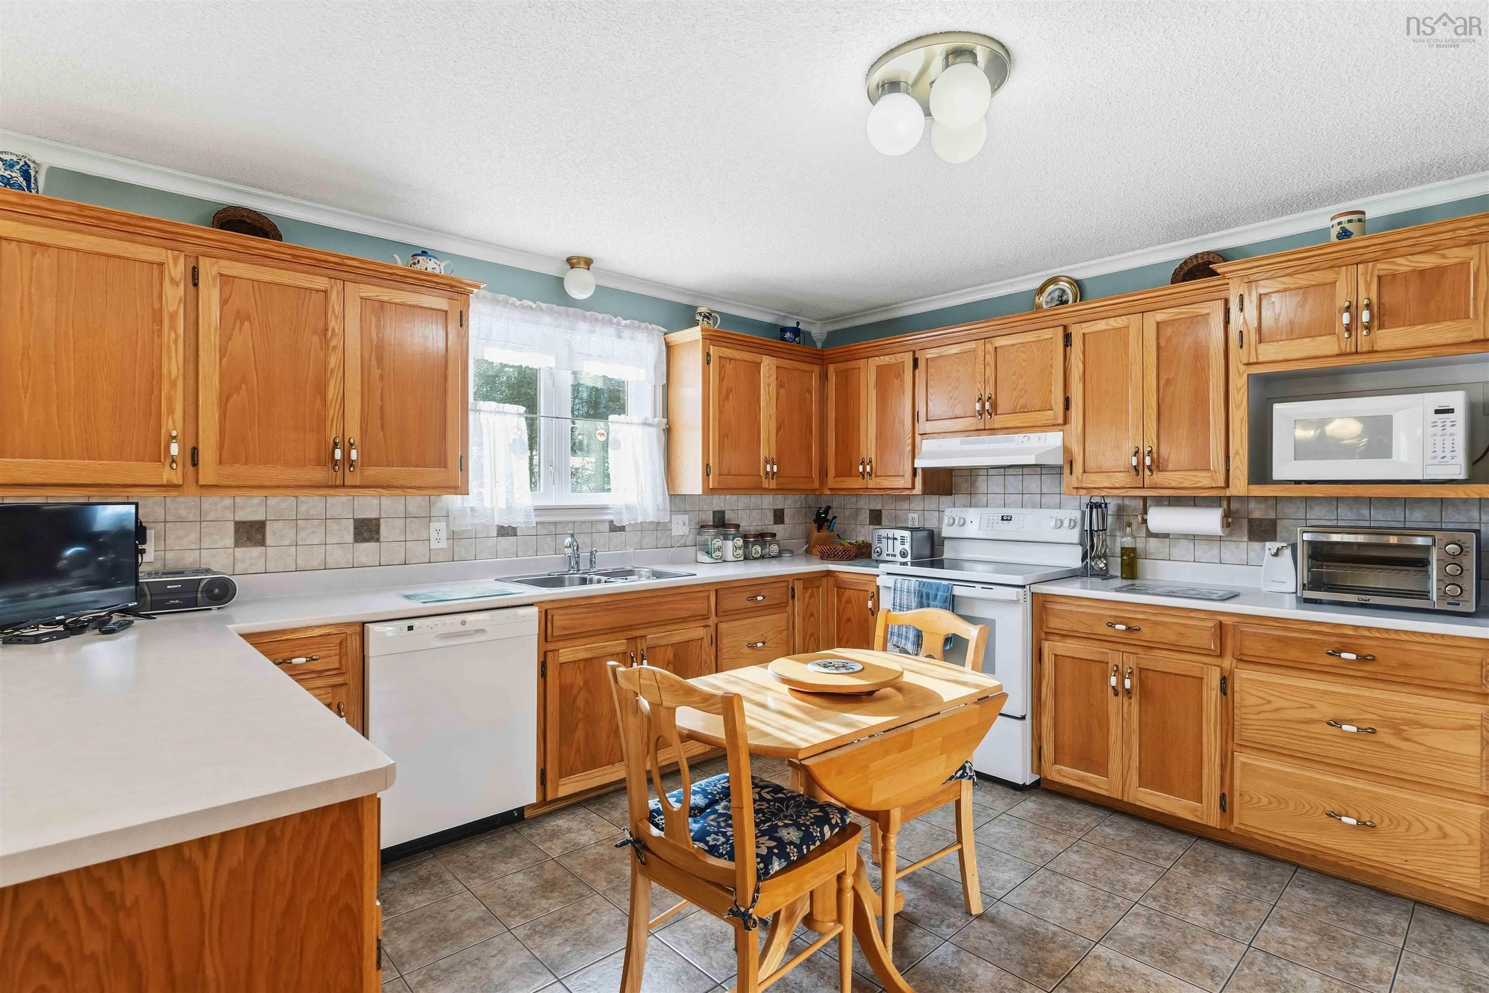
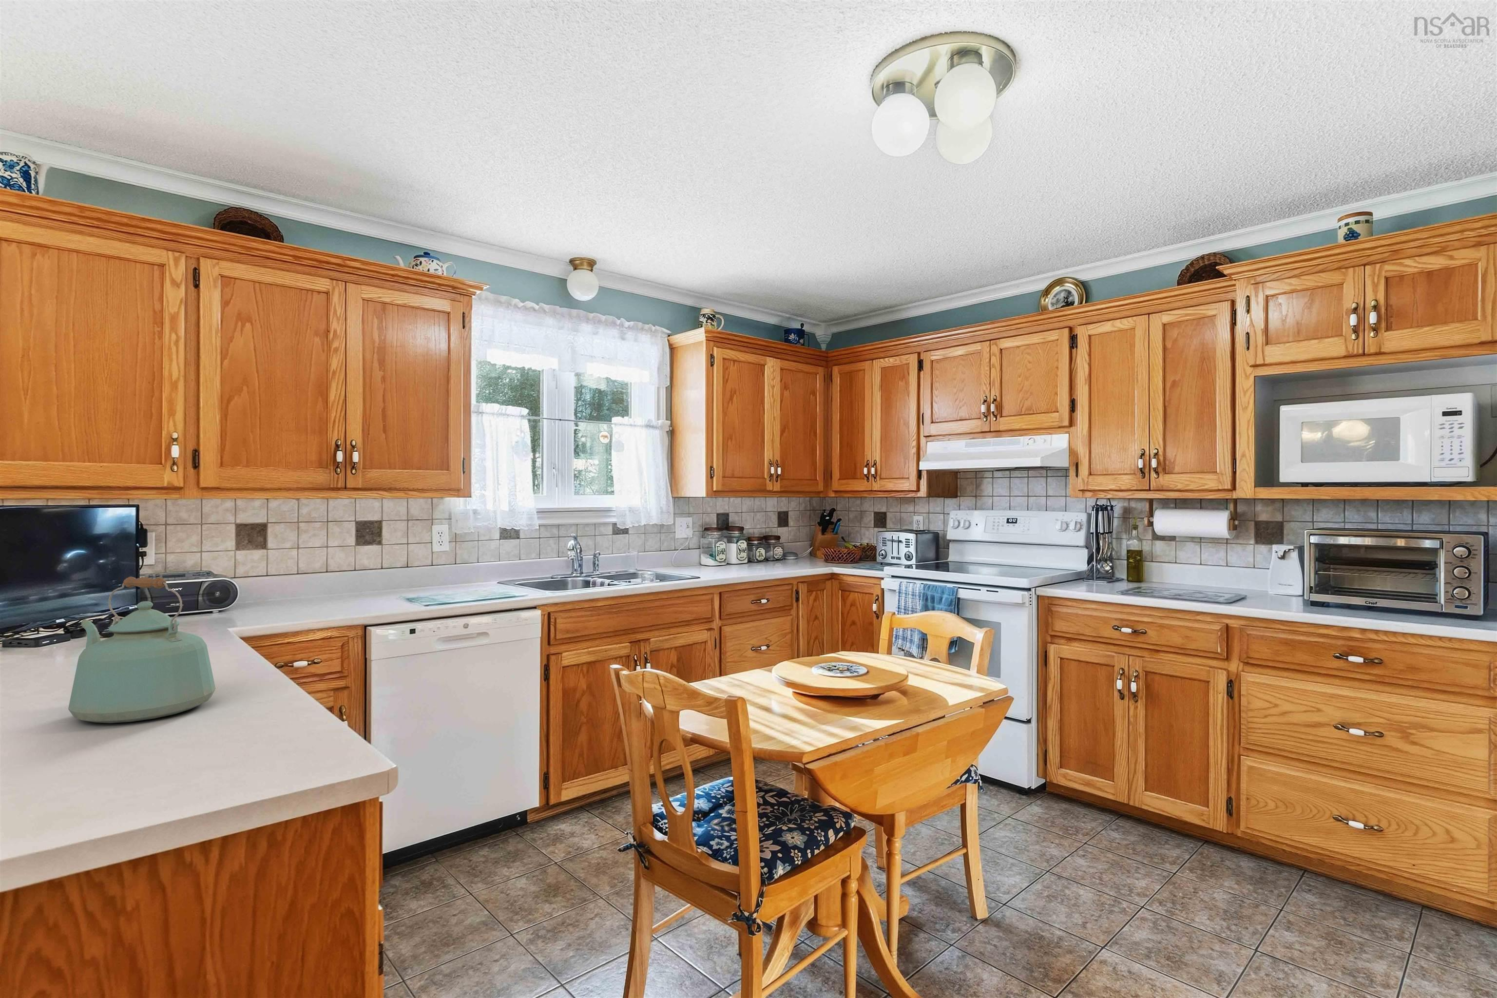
+ kettle (136, 643)
